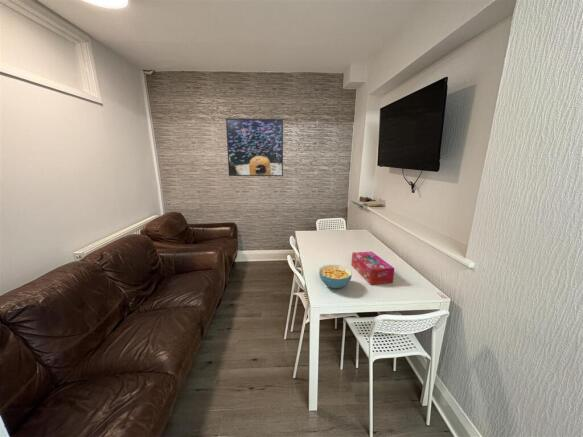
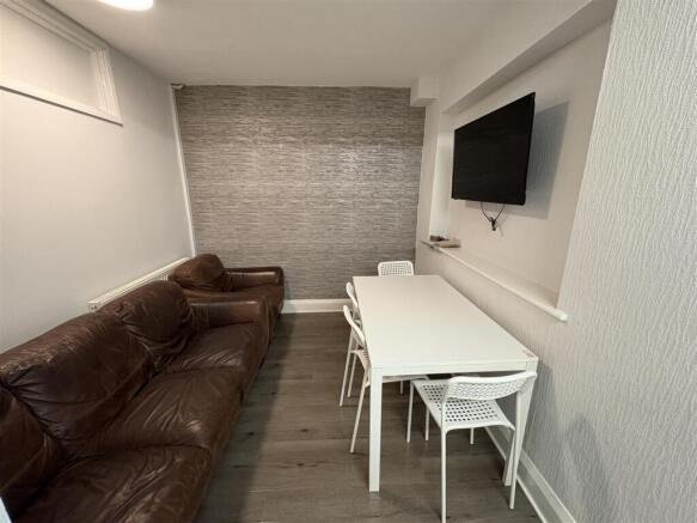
- tissue box (371, 266)
- cereal bowl (334, 278)
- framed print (255, 148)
